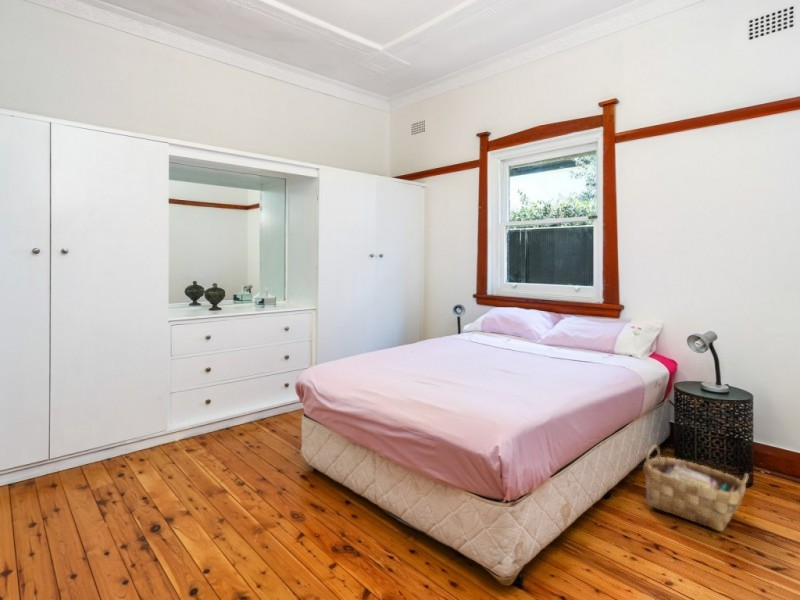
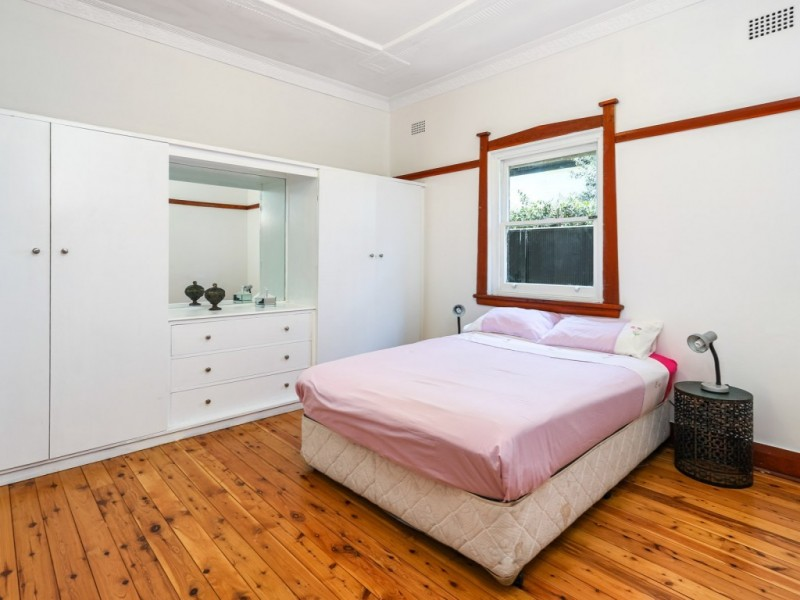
- woven basket (694, 483)
